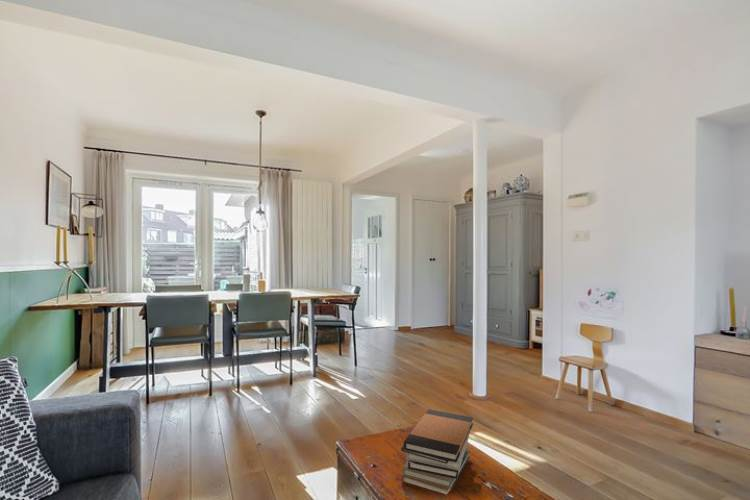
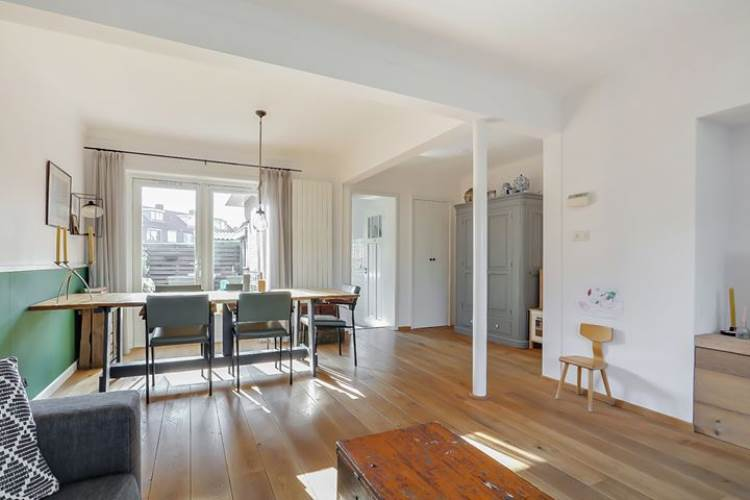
- book stack (439, 448)
